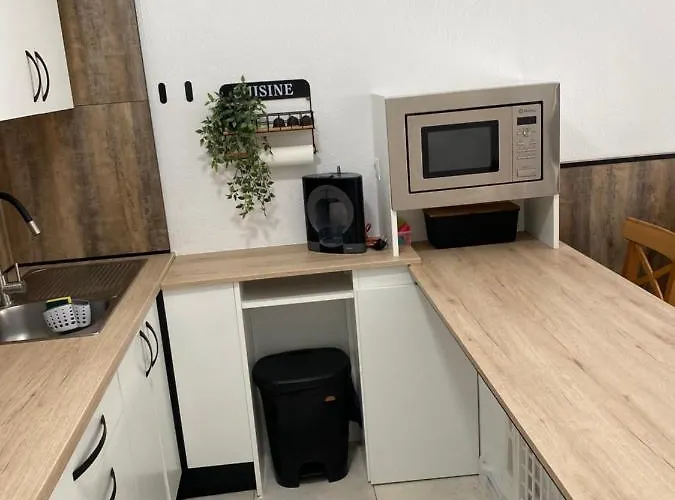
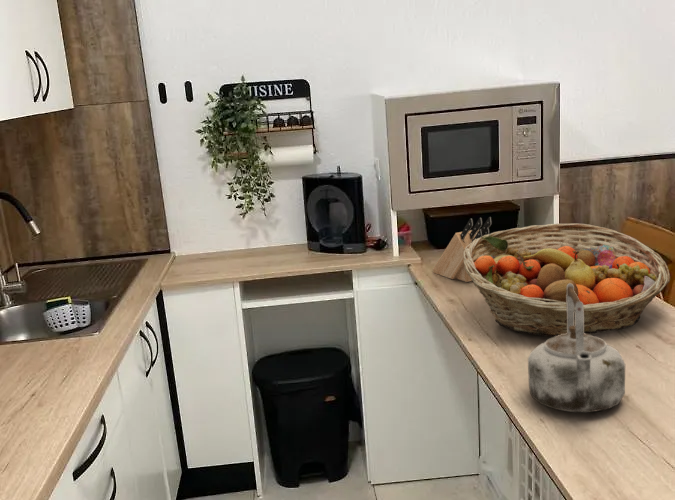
+ kettle (576, 350)
+ fruit basket (562, 276)
+ knife block (463, 245)
